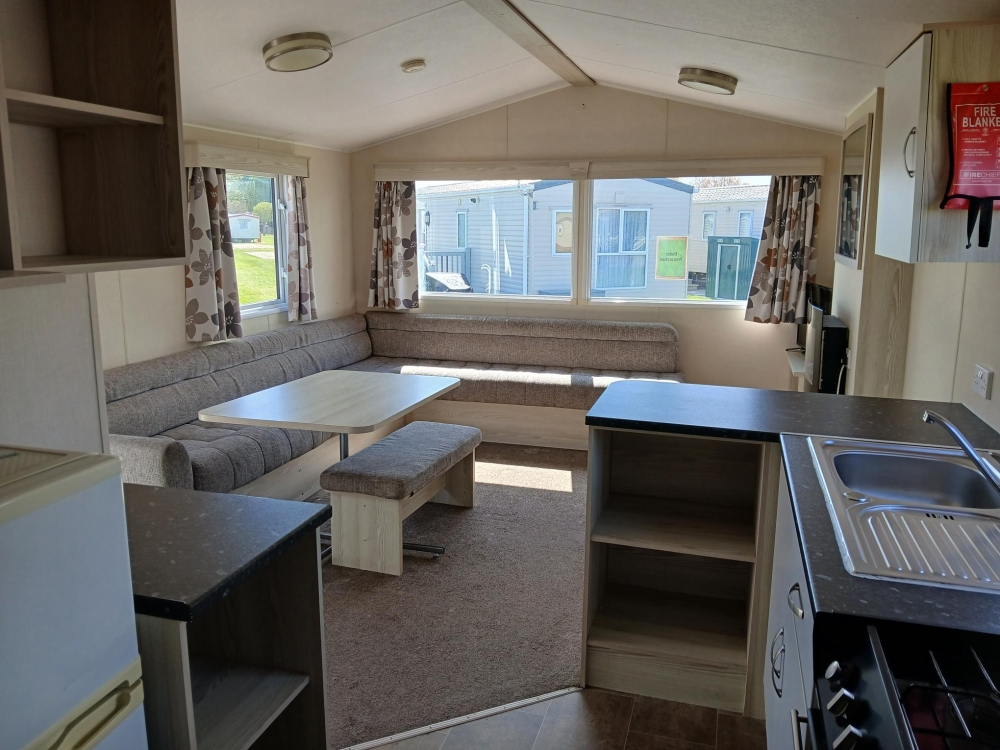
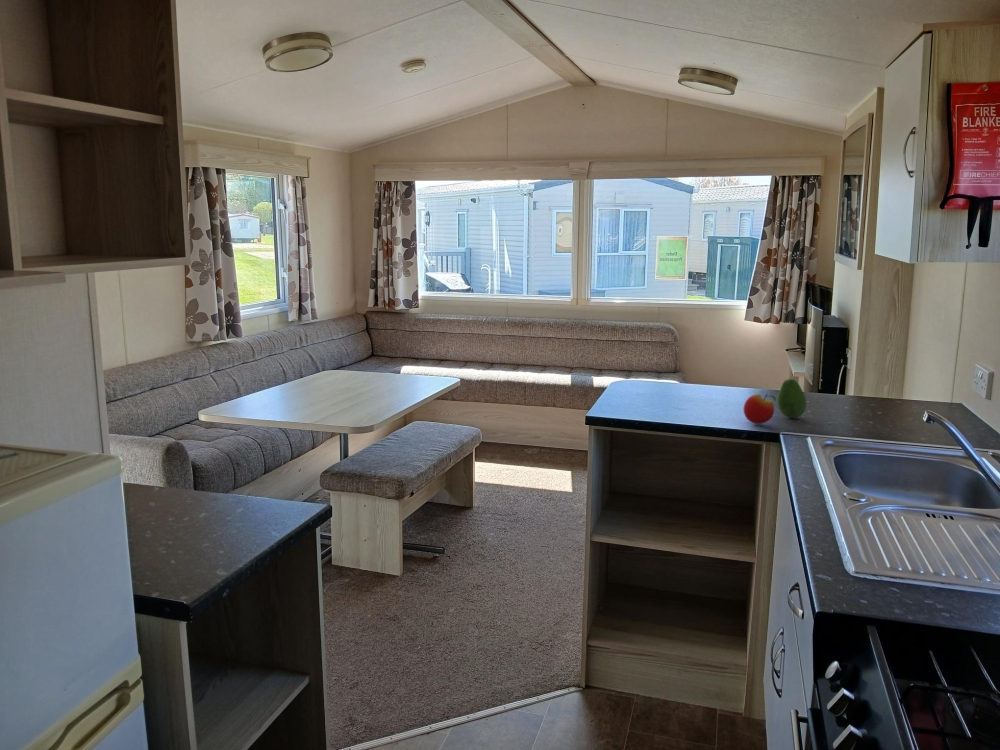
+ fruit (791, 398)
+ apple (759, 408)
